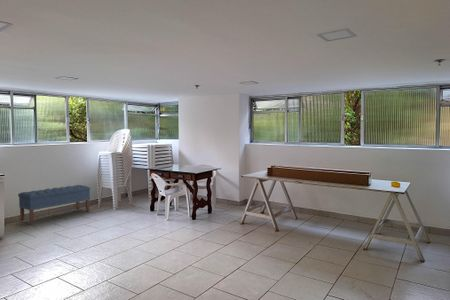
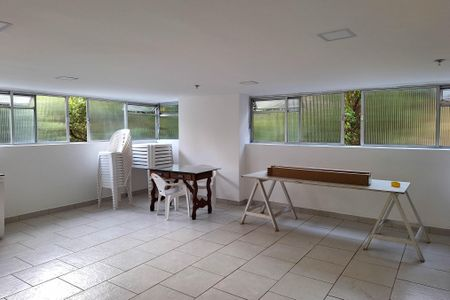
- bench (56, 202)
